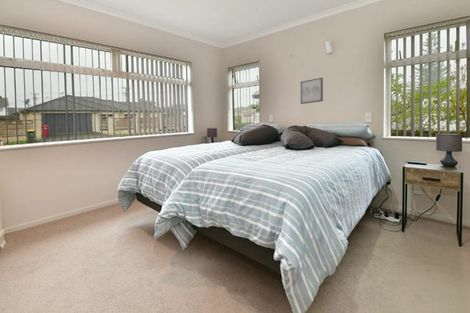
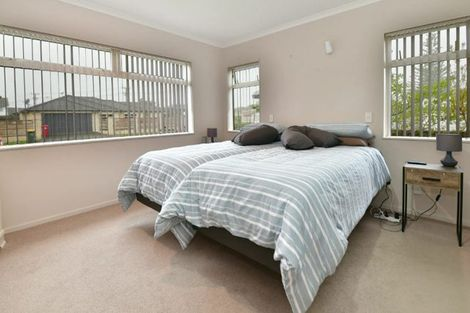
- wall art (311, 91)
